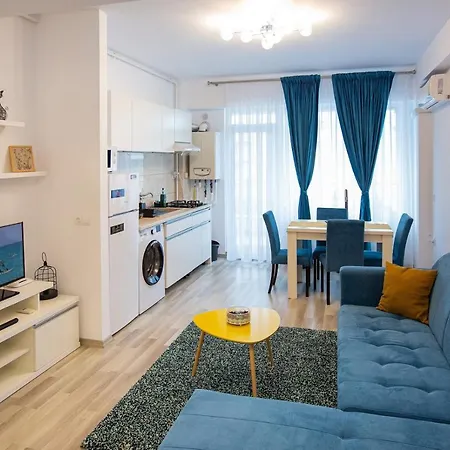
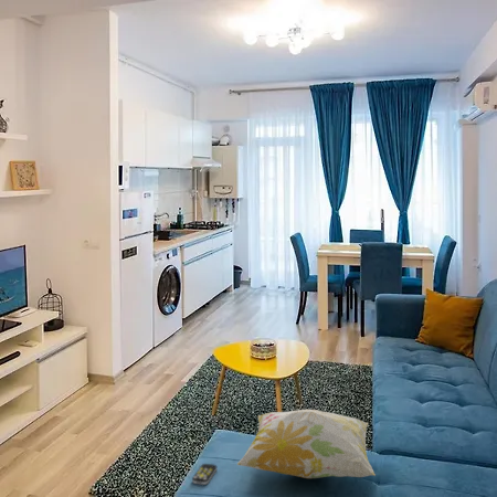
+ remote control (204, 473)
+ decorative pillow (308, 441)
